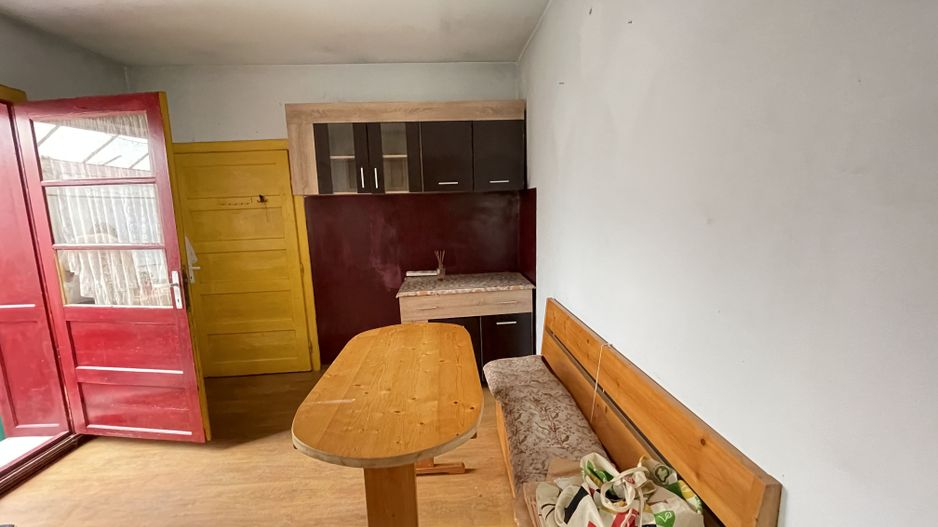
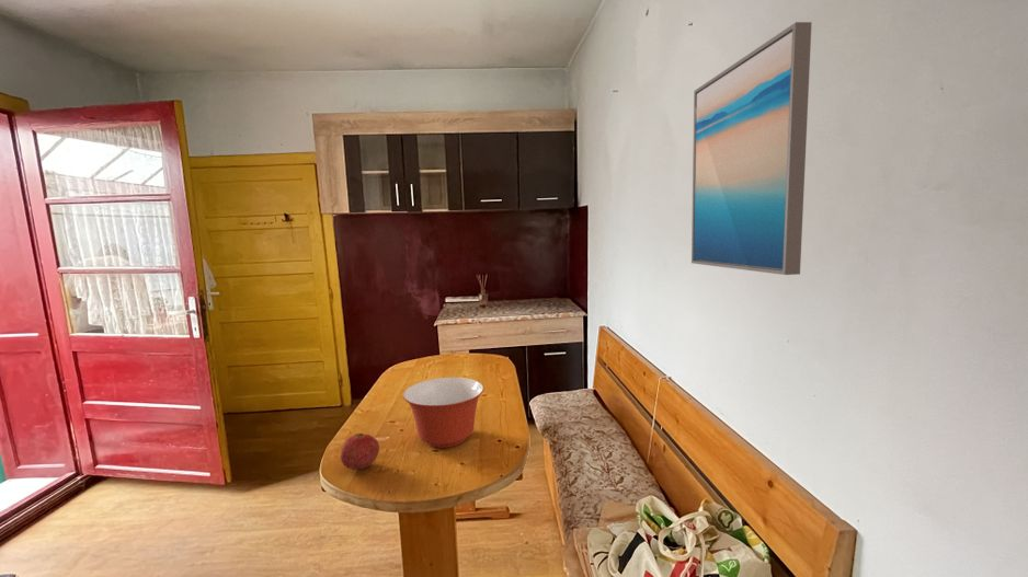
+ mixing bowl (445, 414)
+ wall art (739, 168)
+ fruit (359, 450)
